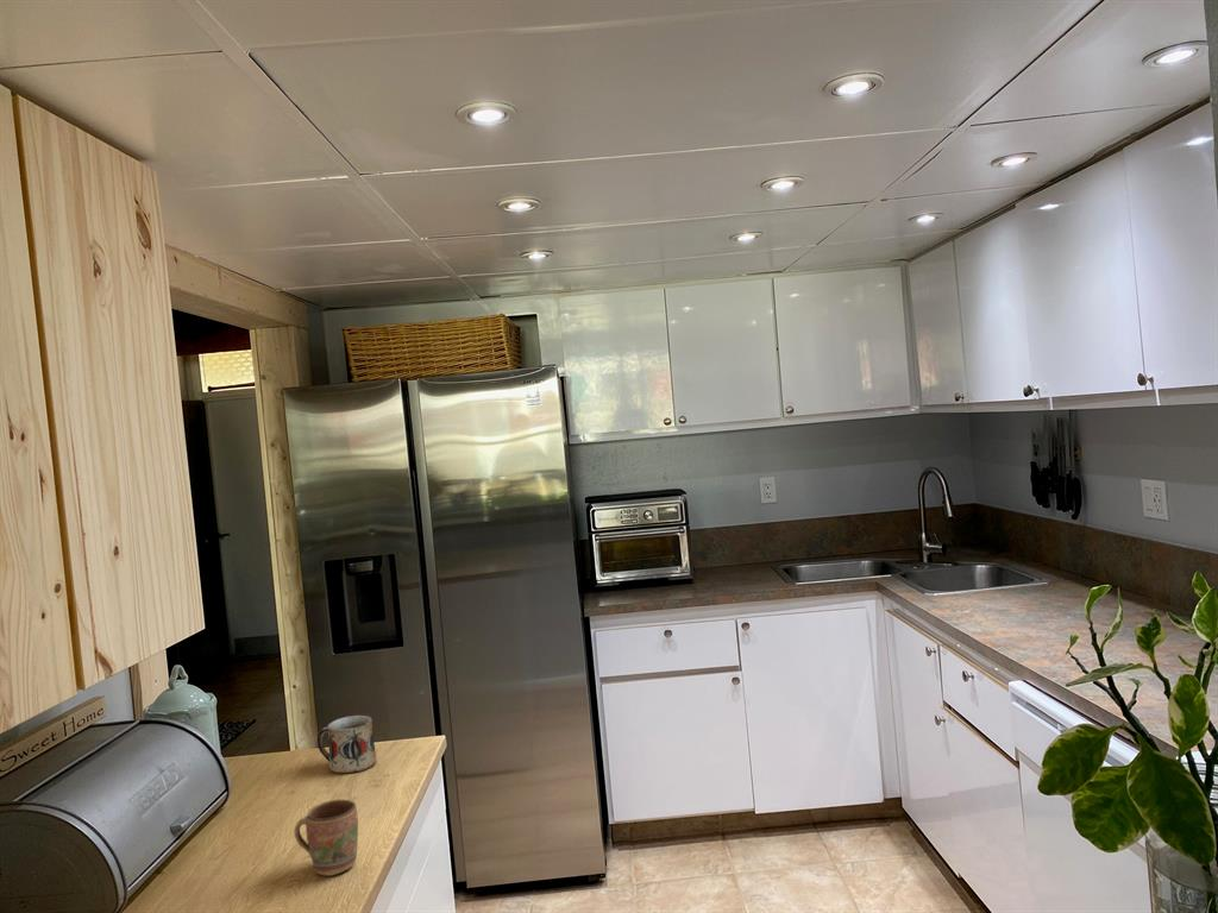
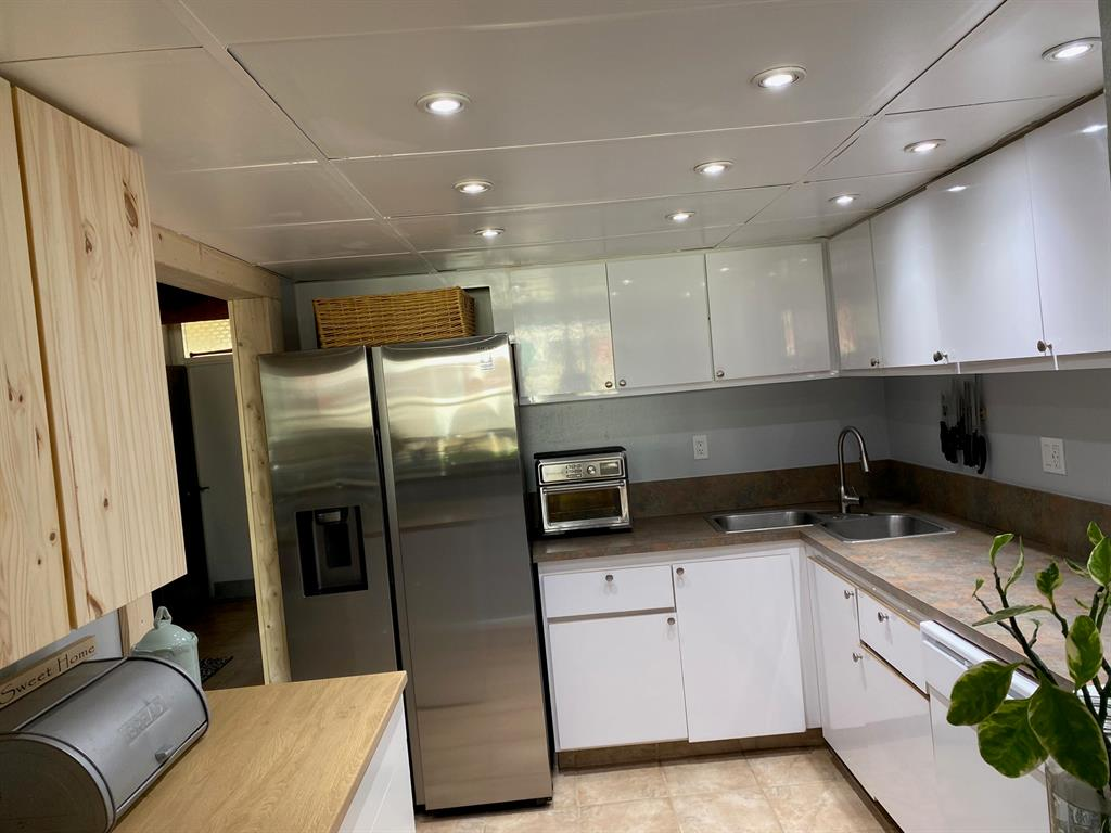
- mug (331, 837)
- mug (347, 743)
